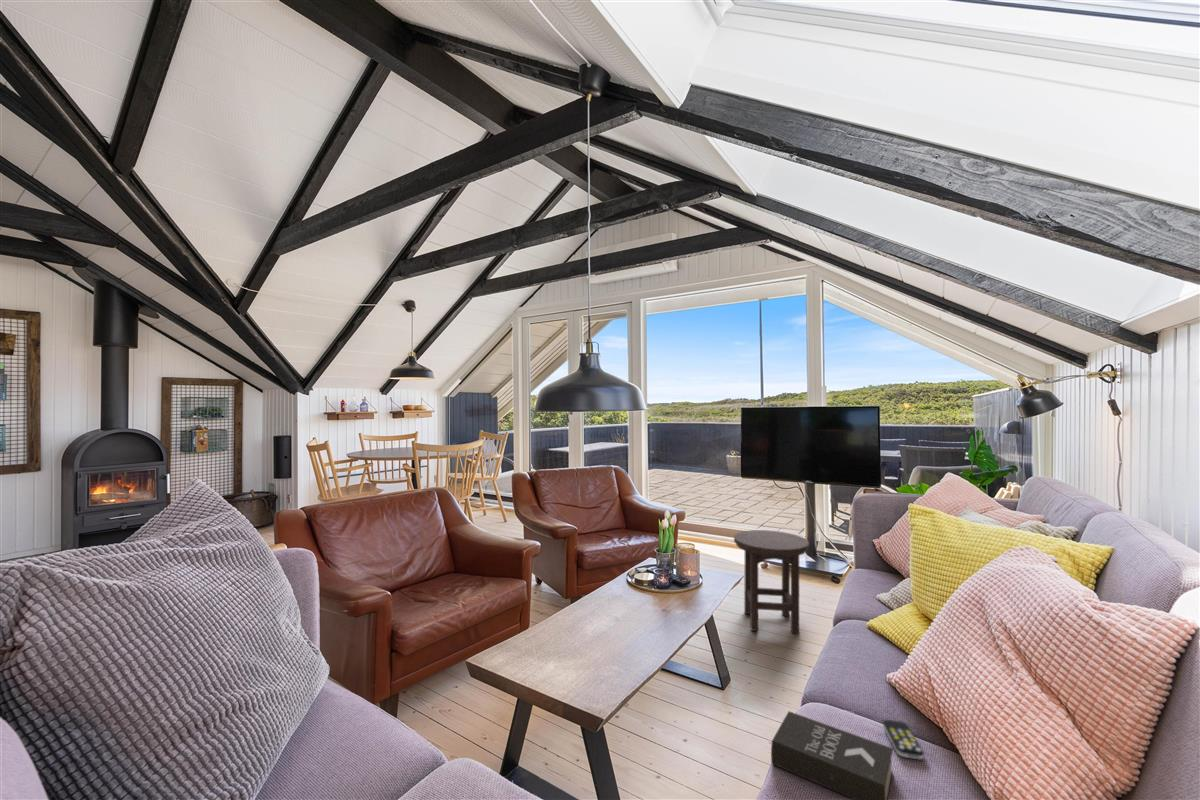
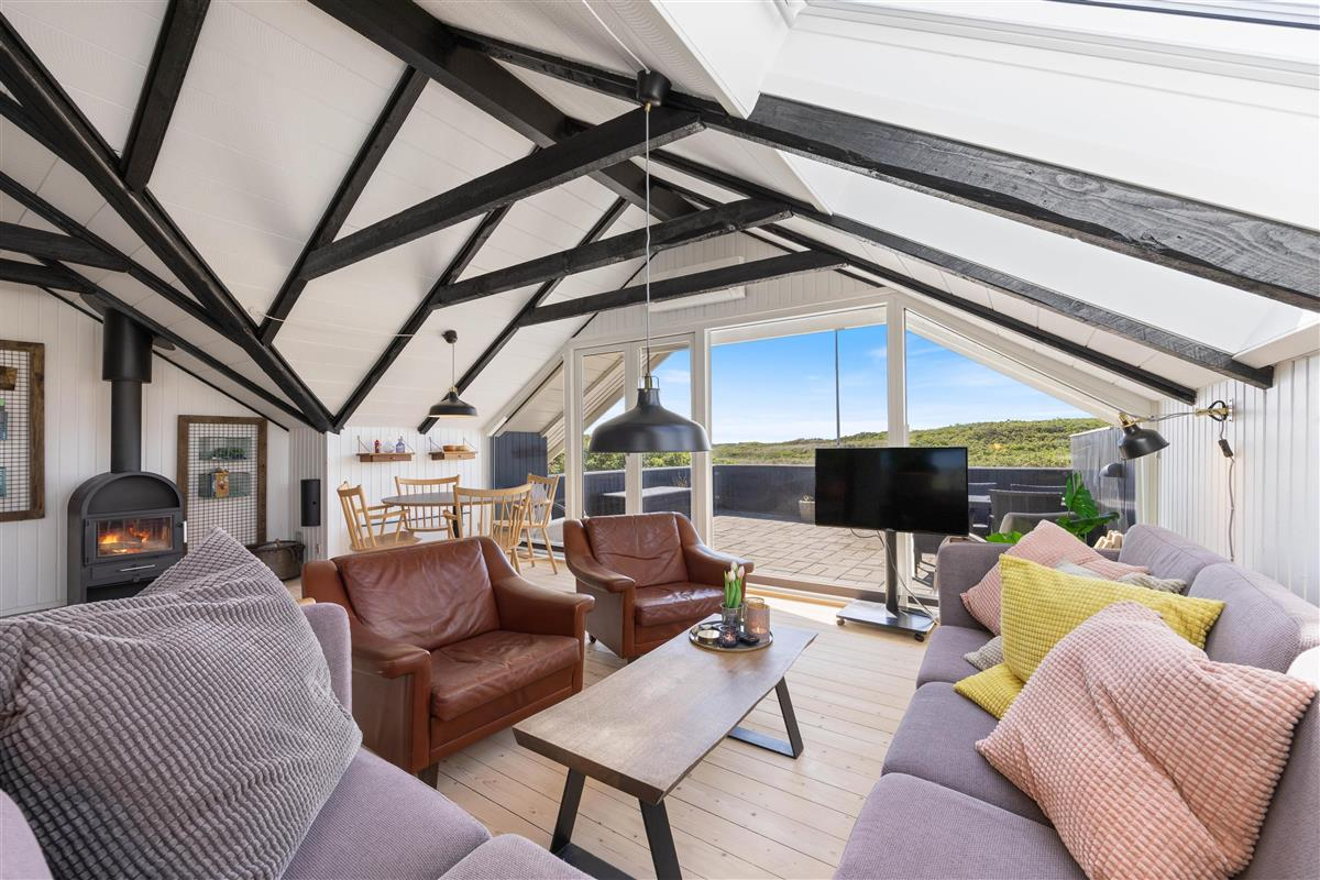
- remote control (902, 738)
- book (831, 756)
- stool (770, 588)
